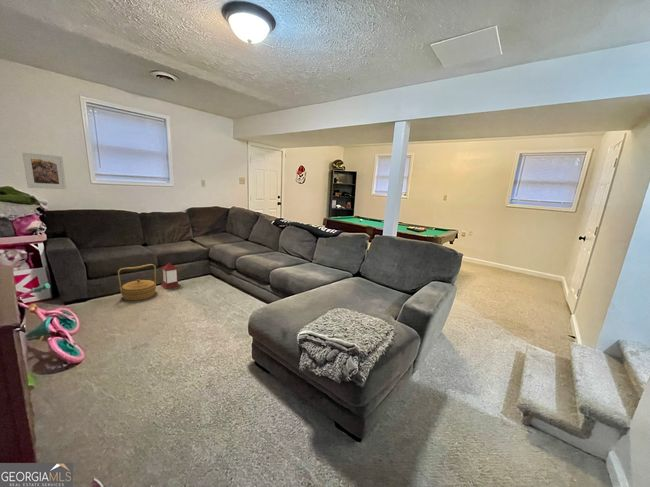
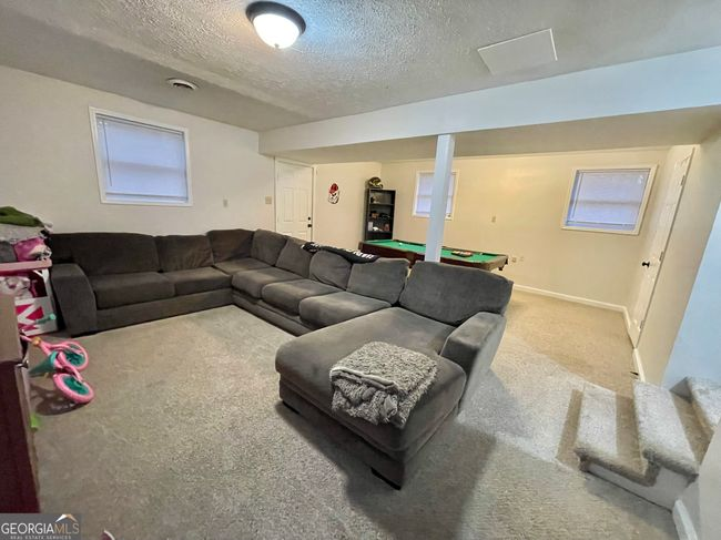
- basket (138, 280)
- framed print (45, 171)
- lantern (169, 272)
